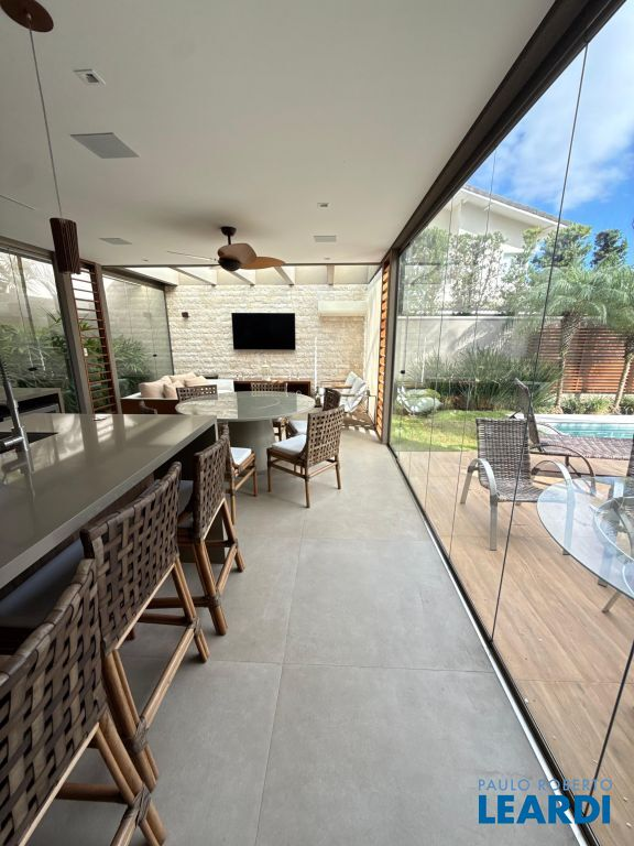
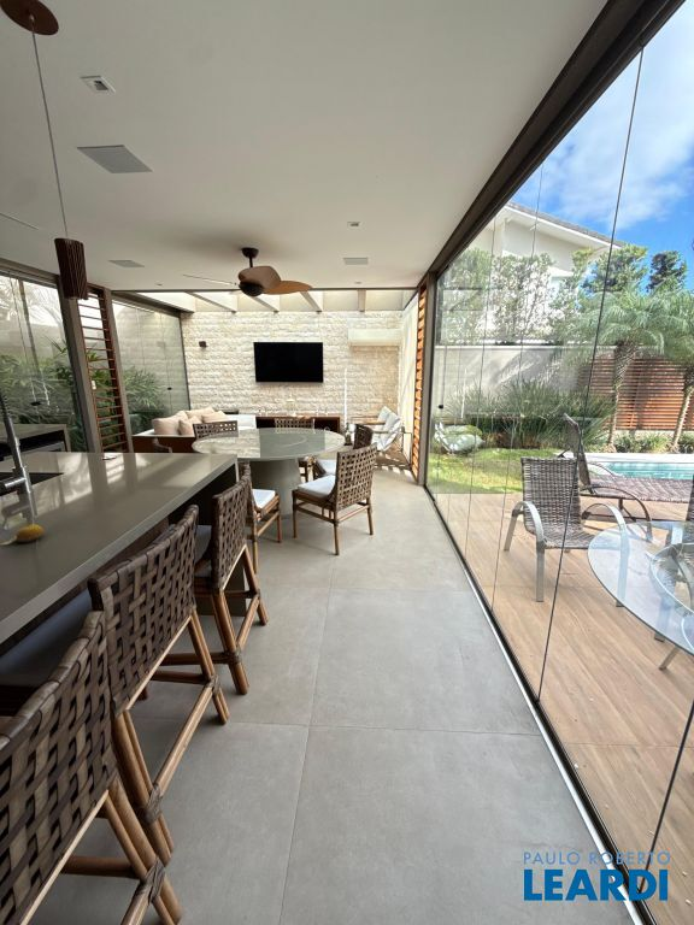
+ fruit (24, 531)
